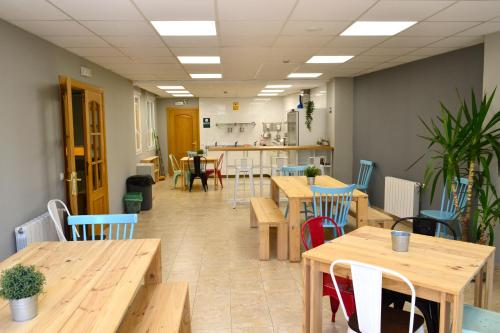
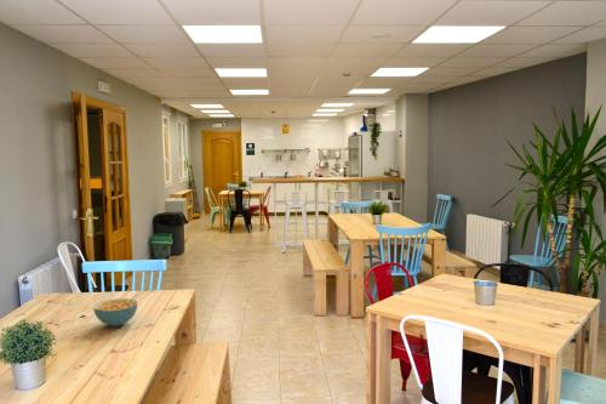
+ cereal bowl (116, 314)
